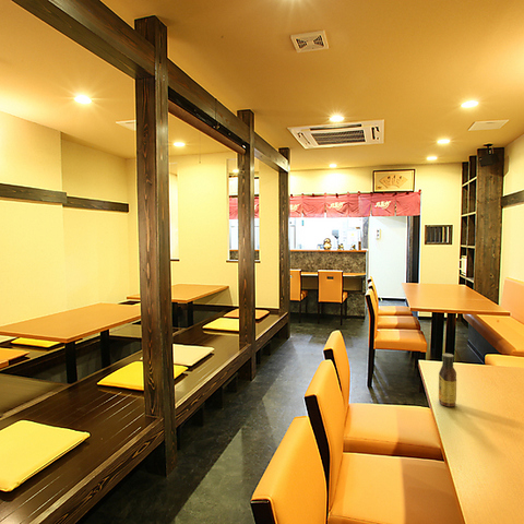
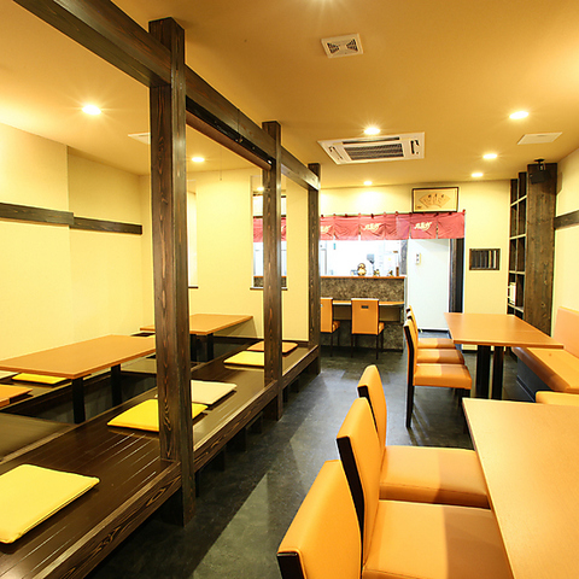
- sauce bottle (448, 379)
